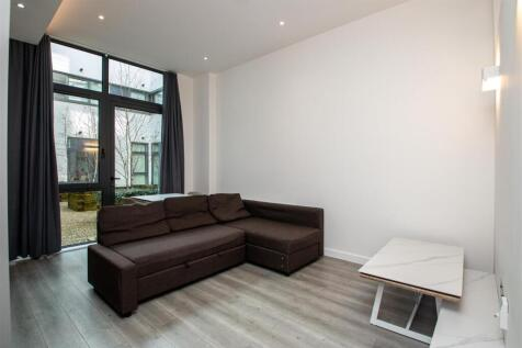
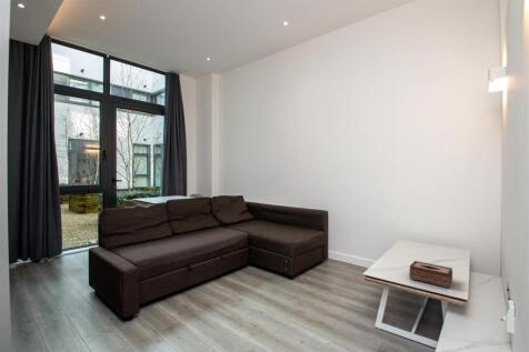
+ tissue box (430, 273)
